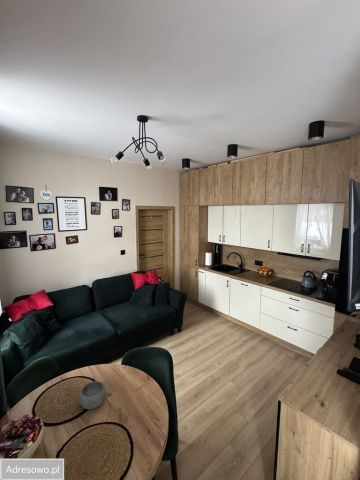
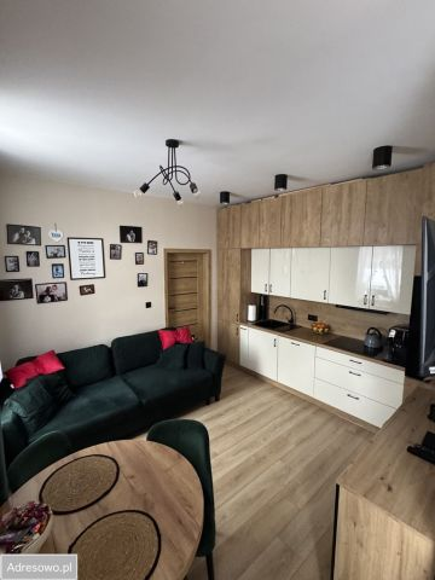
- bowl (93, 396)
